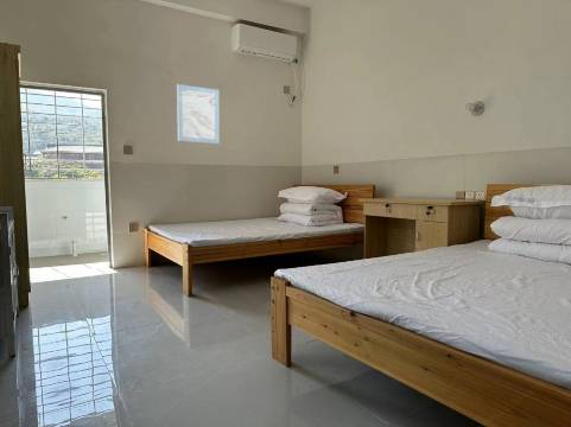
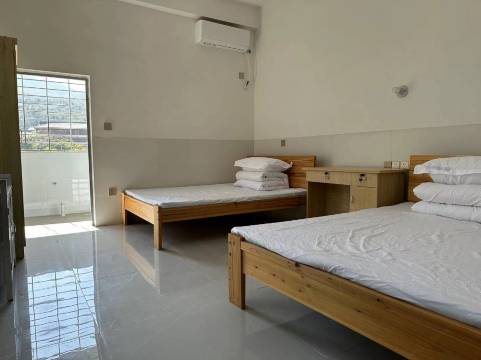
- wall art (198, 114)
